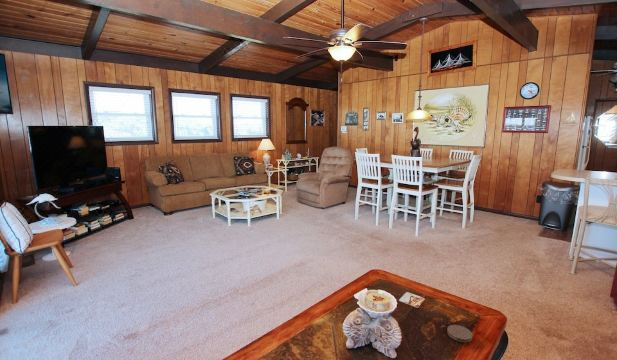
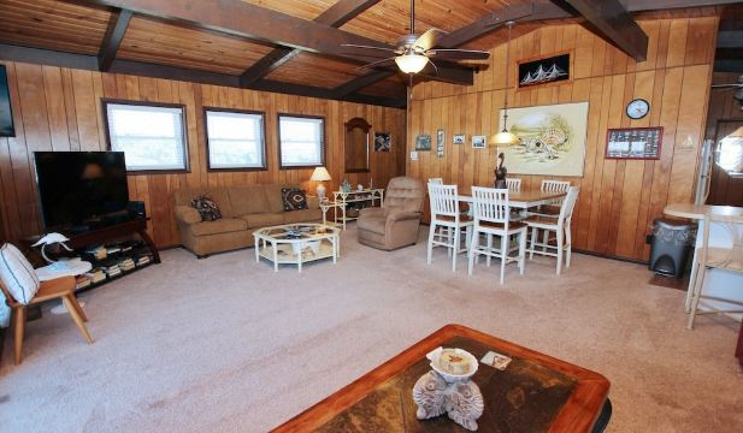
- coaster (459, 333)
